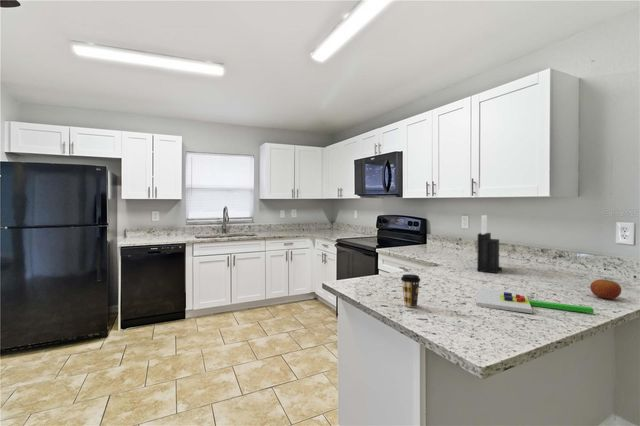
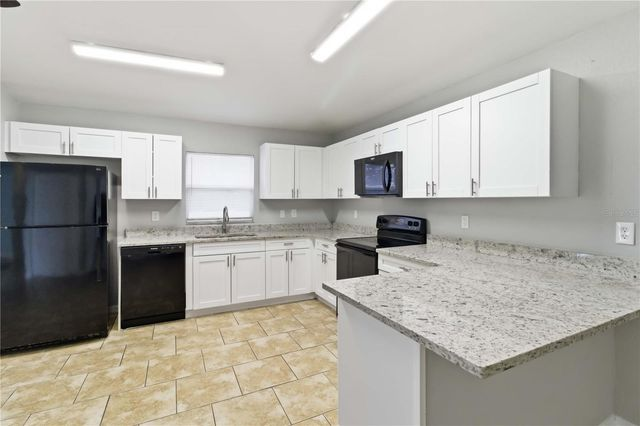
- coffee cup (410, 290)
- chopping board (530, 300)
- fruit (605, 289)
- knife block (490, 242)
